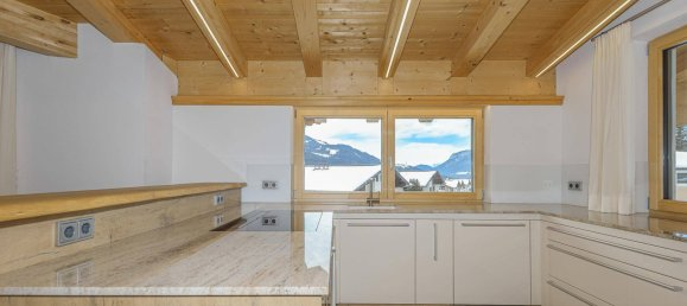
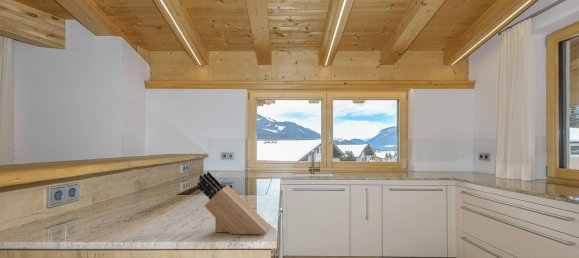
+ knife block (232, 201)
